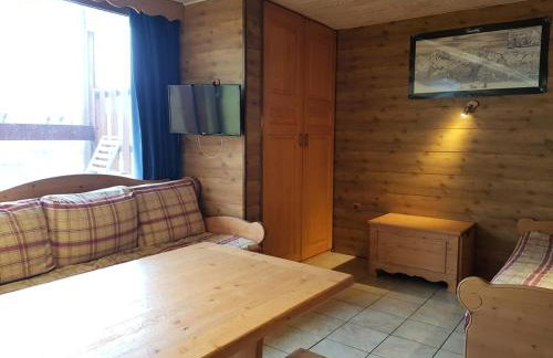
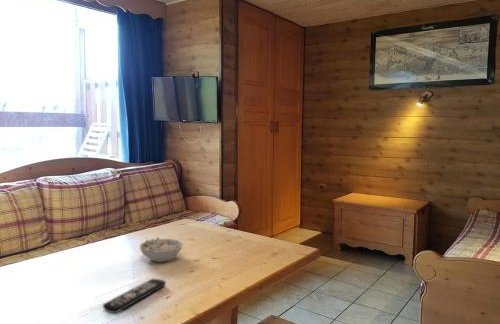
+ bowl (161, 249)
+ remote control (136, 294)
